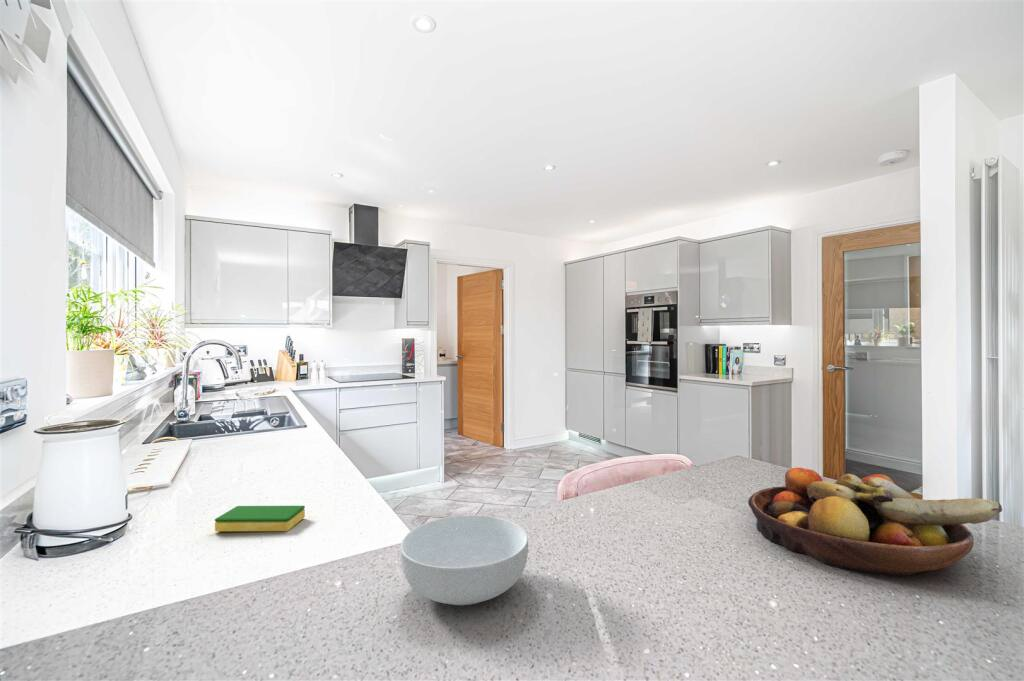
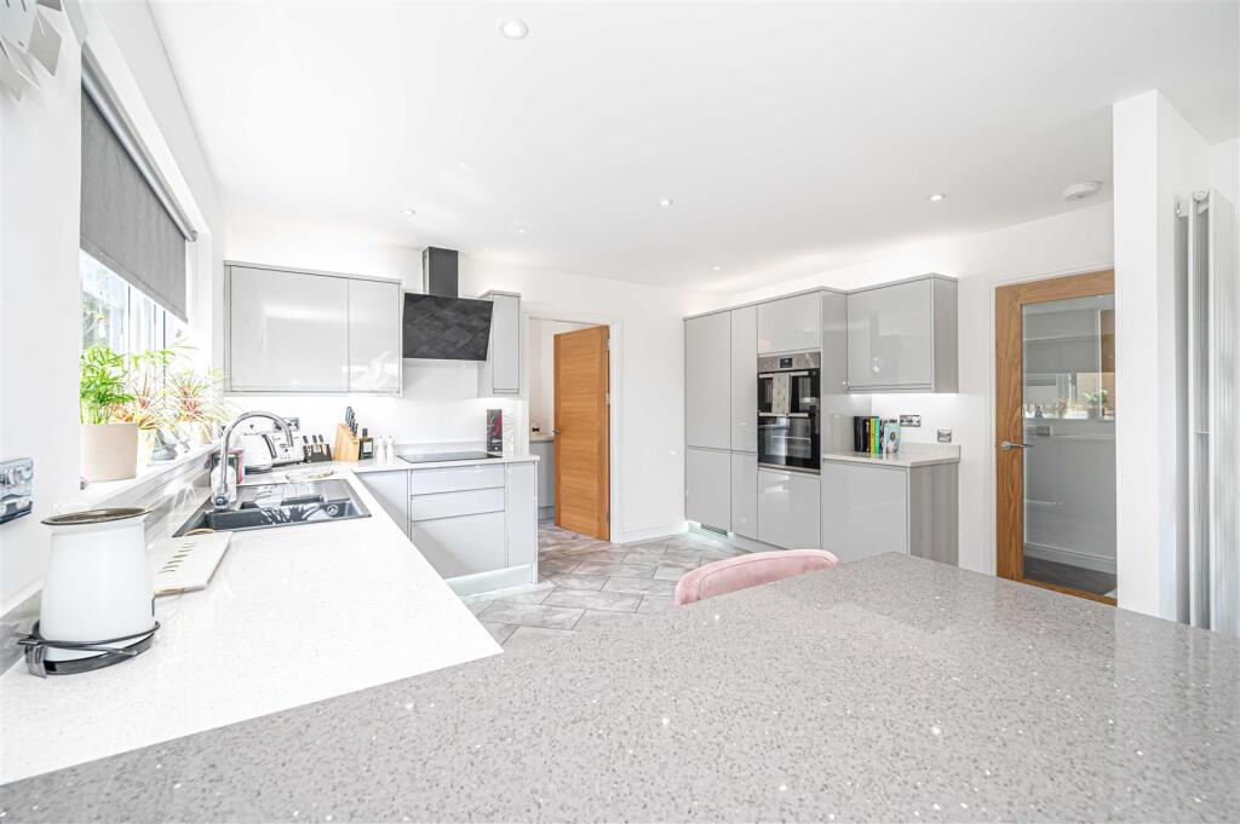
- dish sponge (261, 518)
- fruit bowl (851, 504)
- cereal bowl (465, 563)
